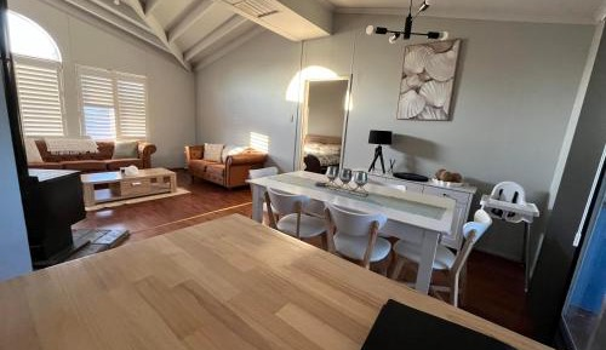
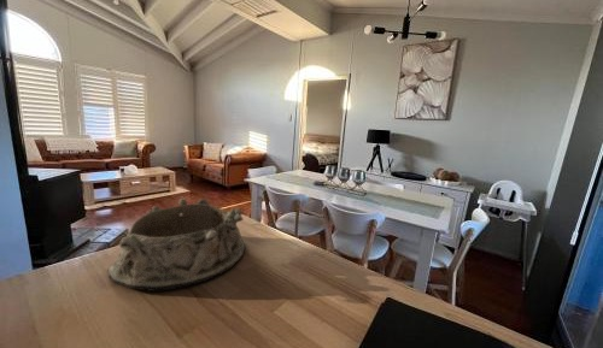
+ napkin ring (187, 234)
